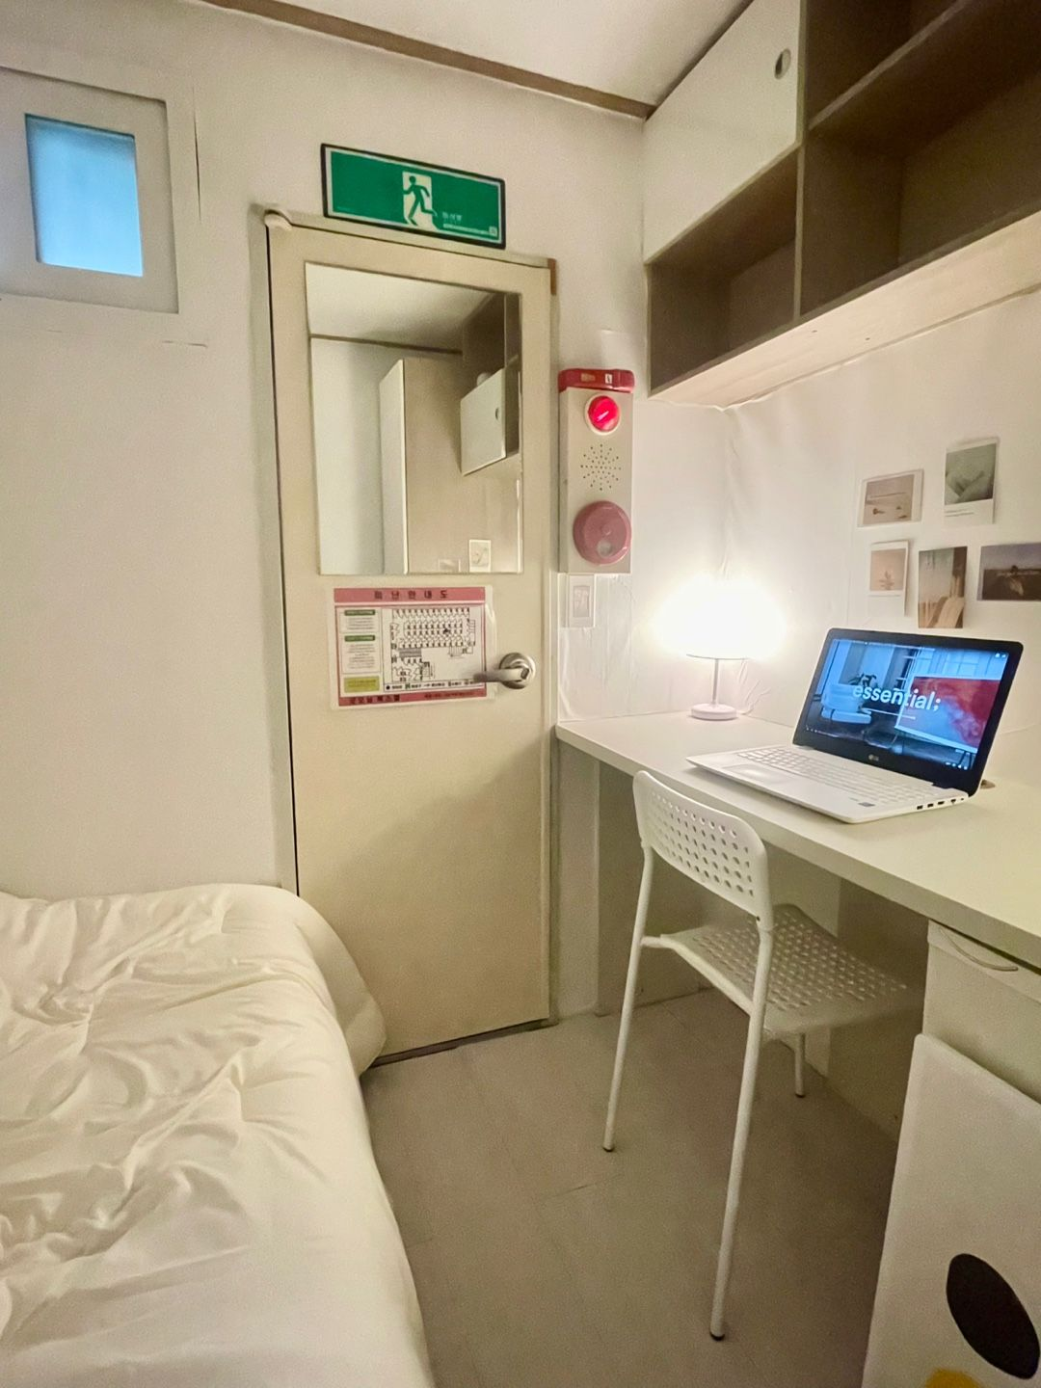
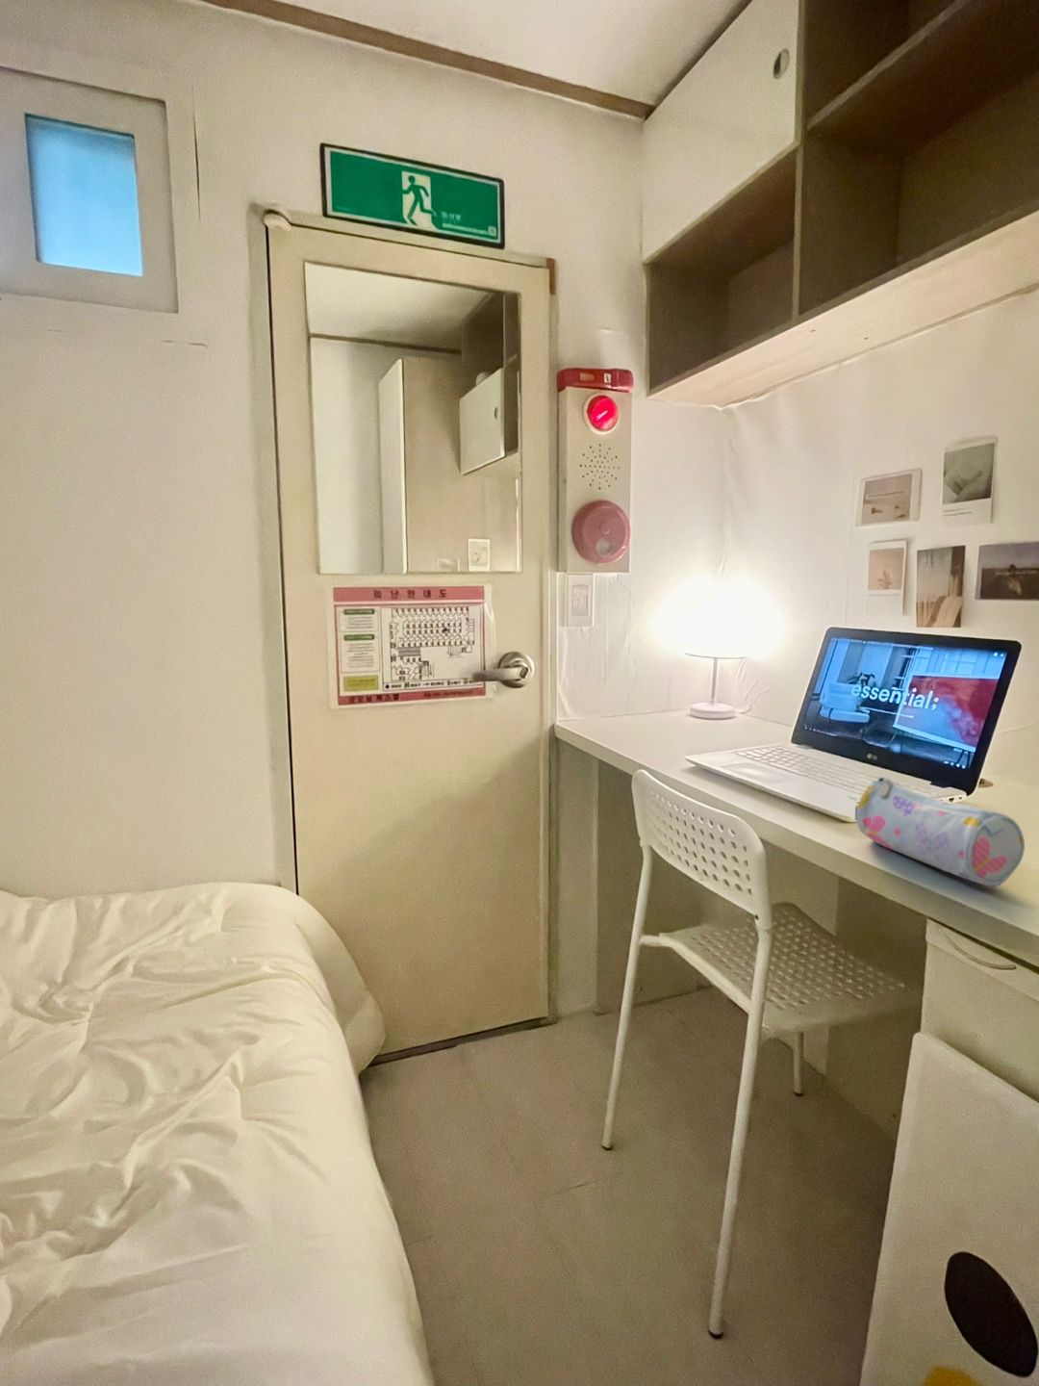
+ pencil case (933, 827)
